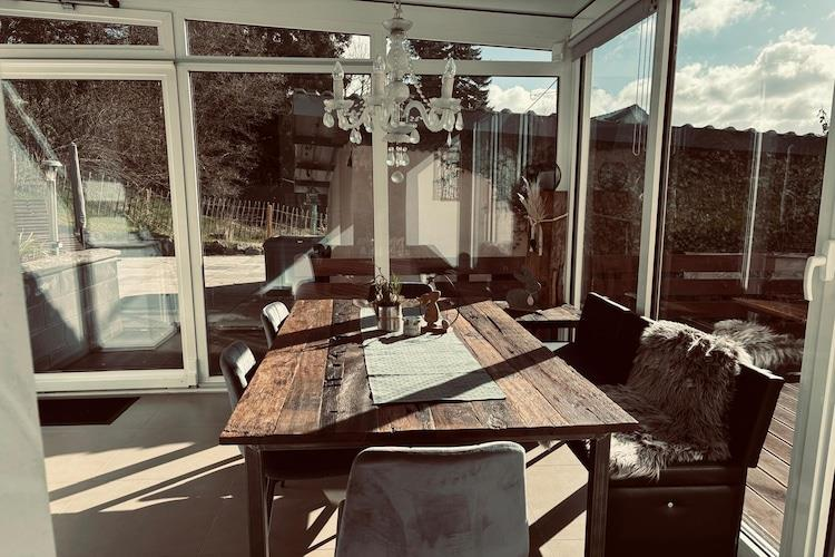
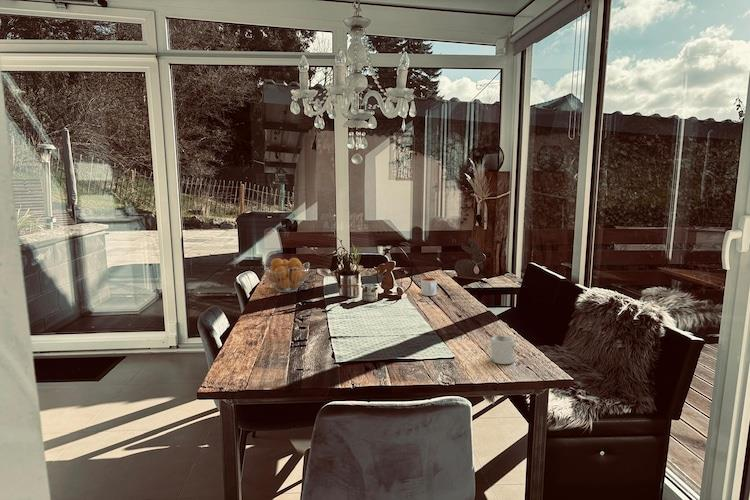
+ fruit basket (287, 274)
+ mug (429, 287)
+ mug (498, 349)
